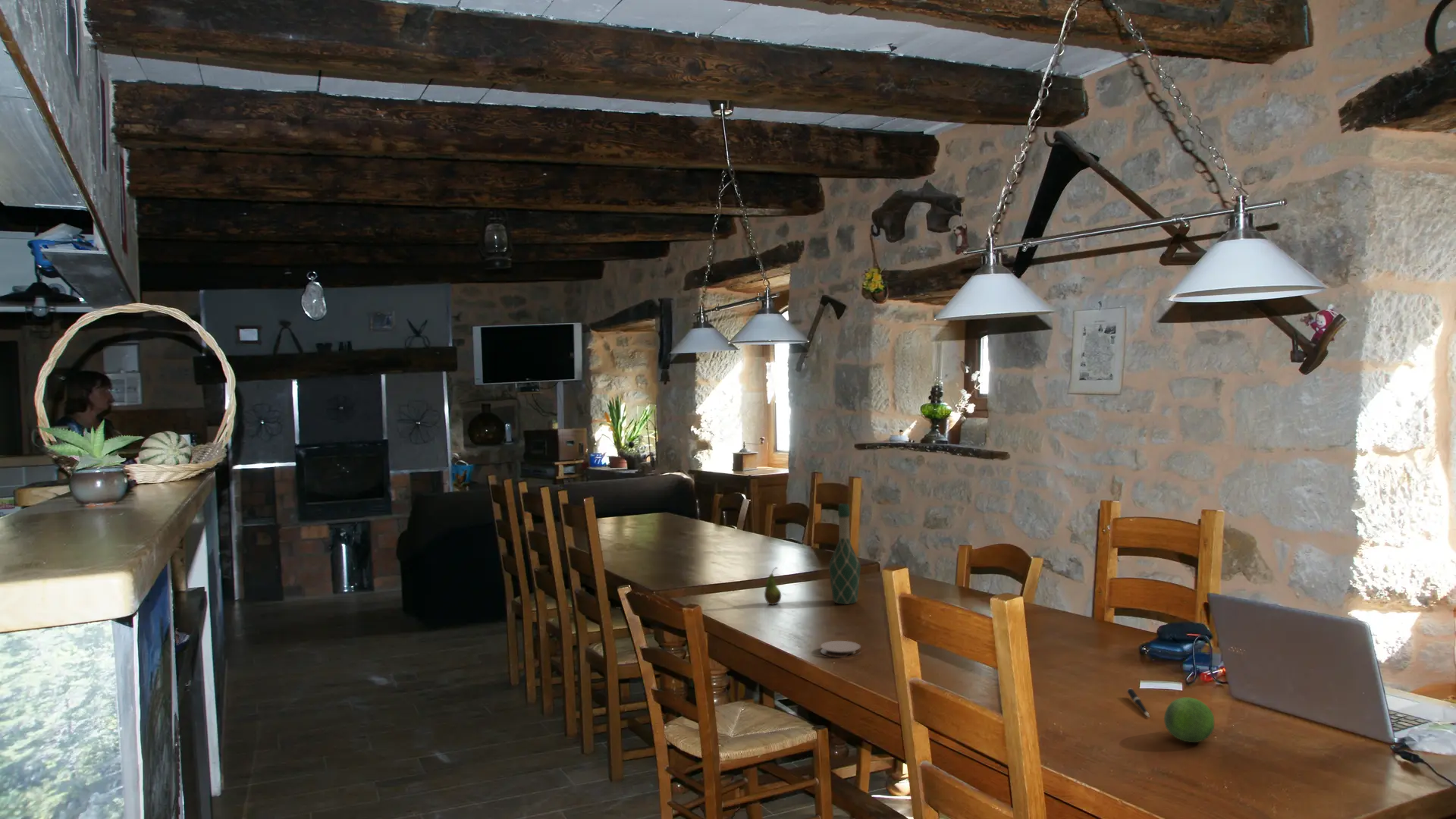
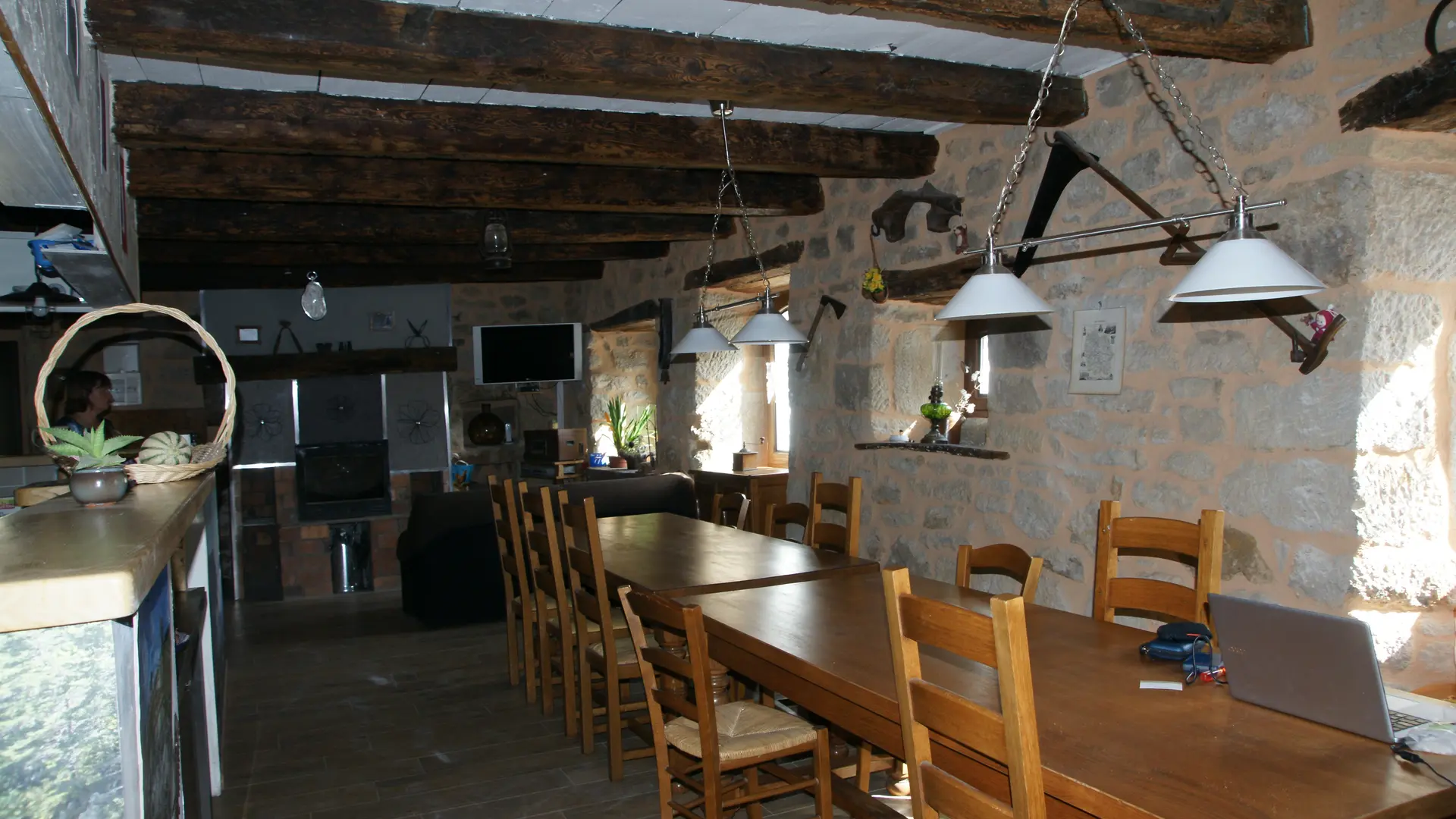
- pen (1139, 702)
- wine bottle (844, 553)
- fruit (773, 585)
- coaster (840, 648)
- fruit (1188, 717)
